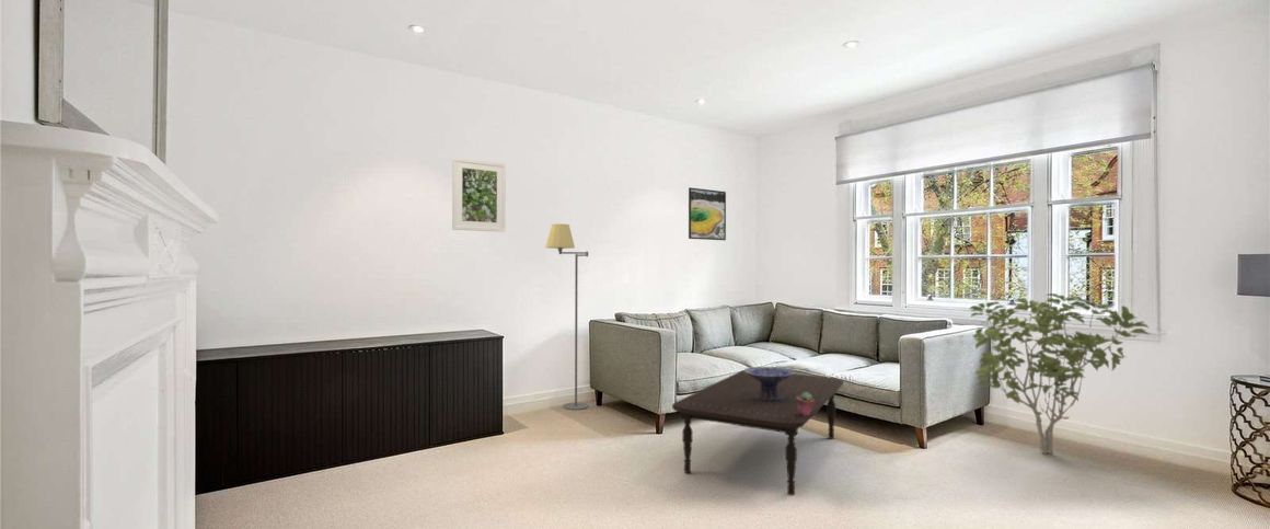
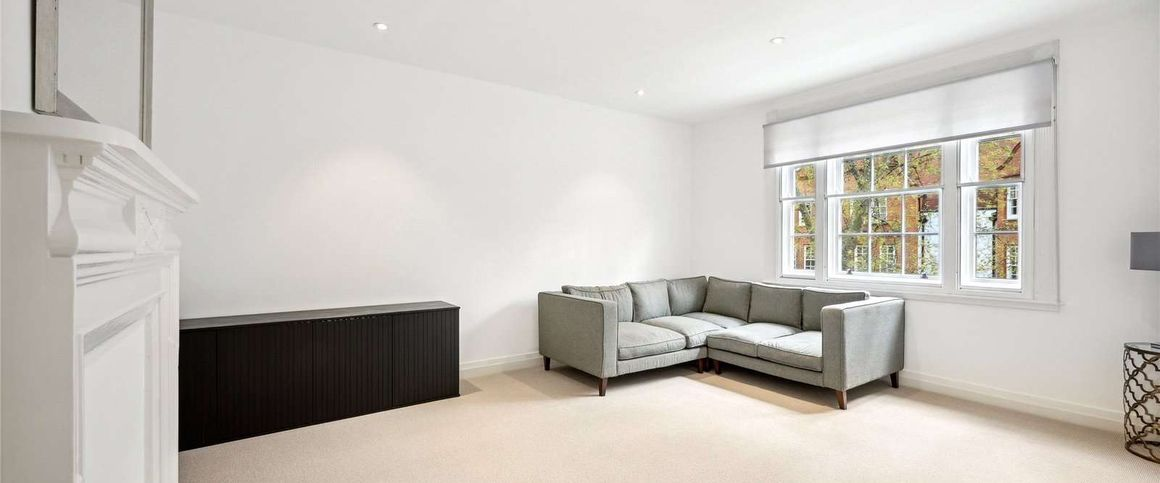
- floor lamp (575, 317)
- shrub (1048, 372)
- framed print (707, 215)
- potted succulent (804, 405)
- decorative bowl (769, 386)
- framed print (480, 195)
- coffee table (765, 422)
